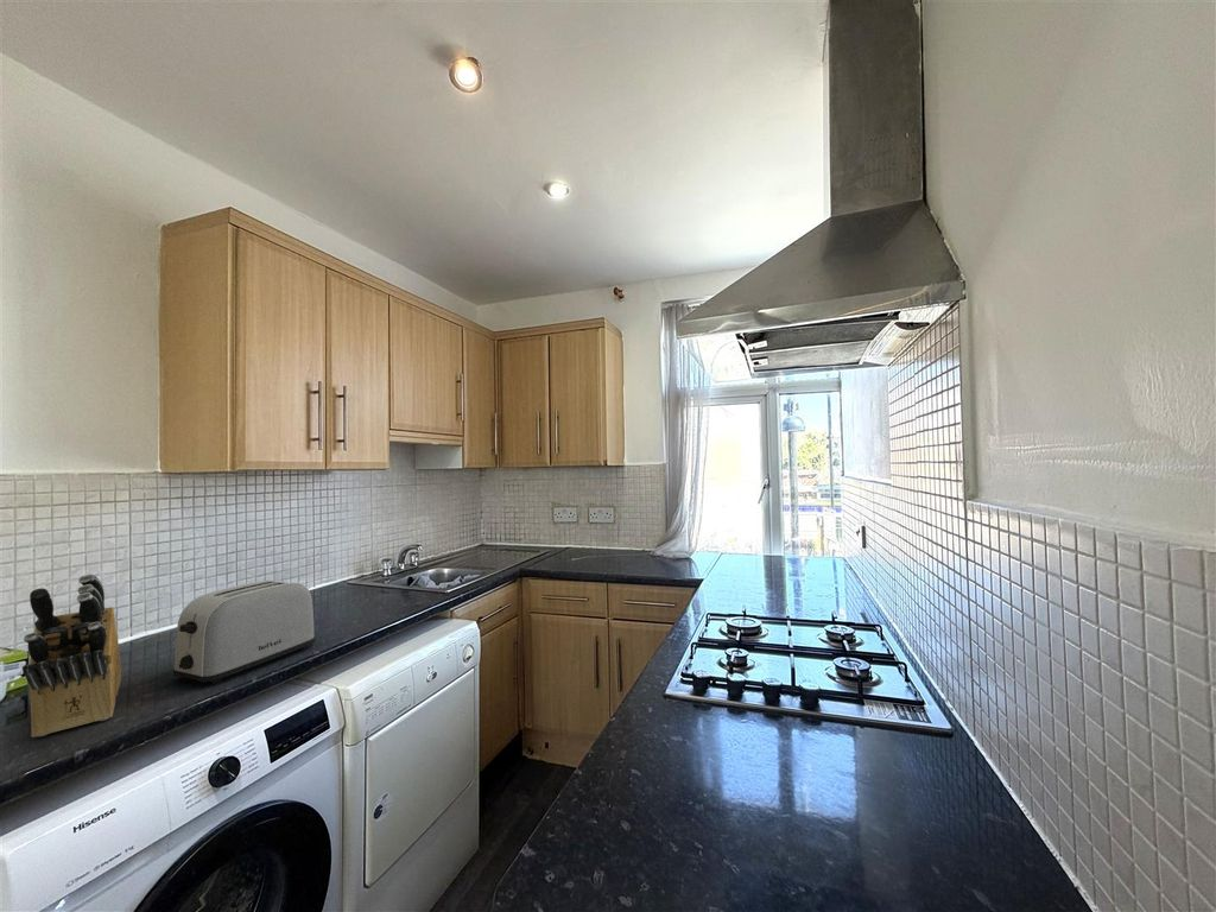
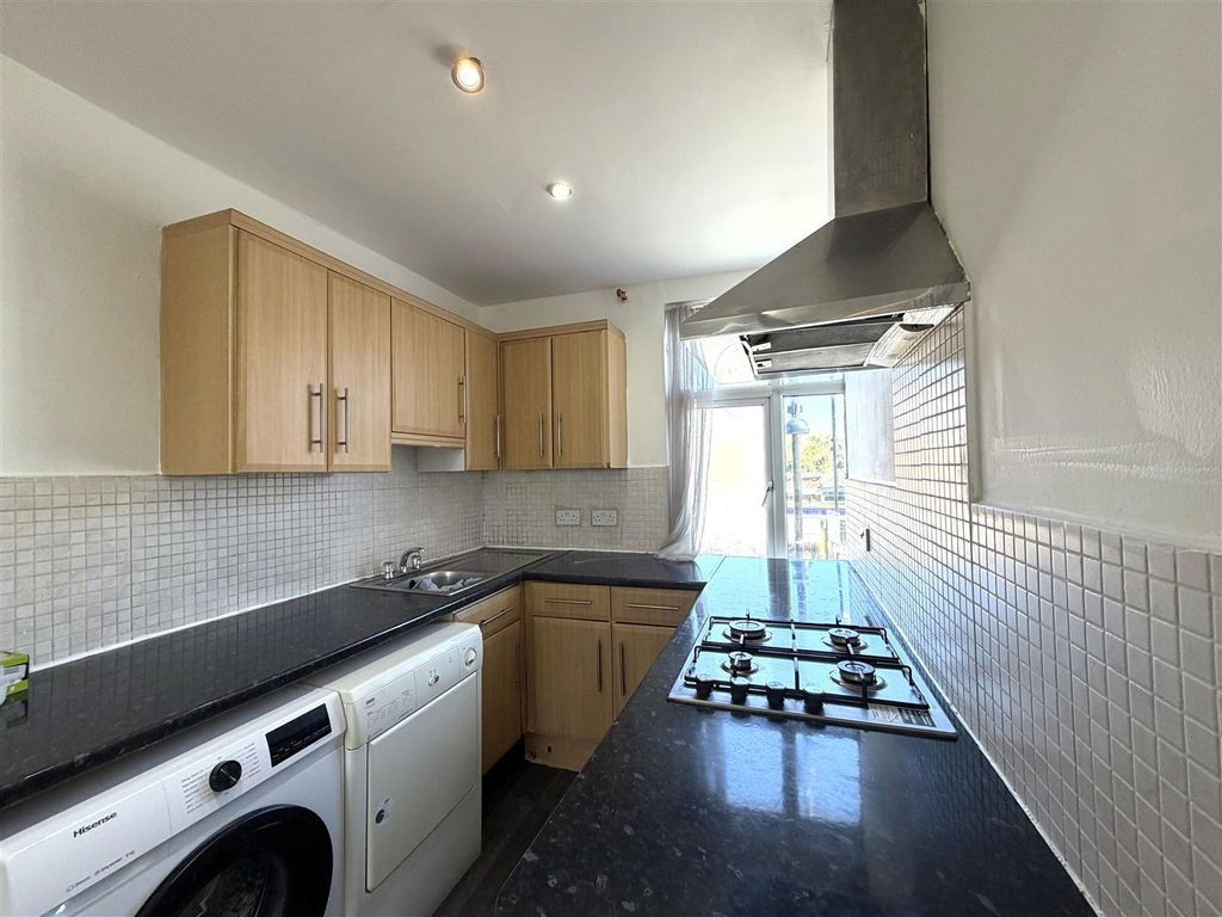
- knife block (77, 640)
- toaster (247, 625)
